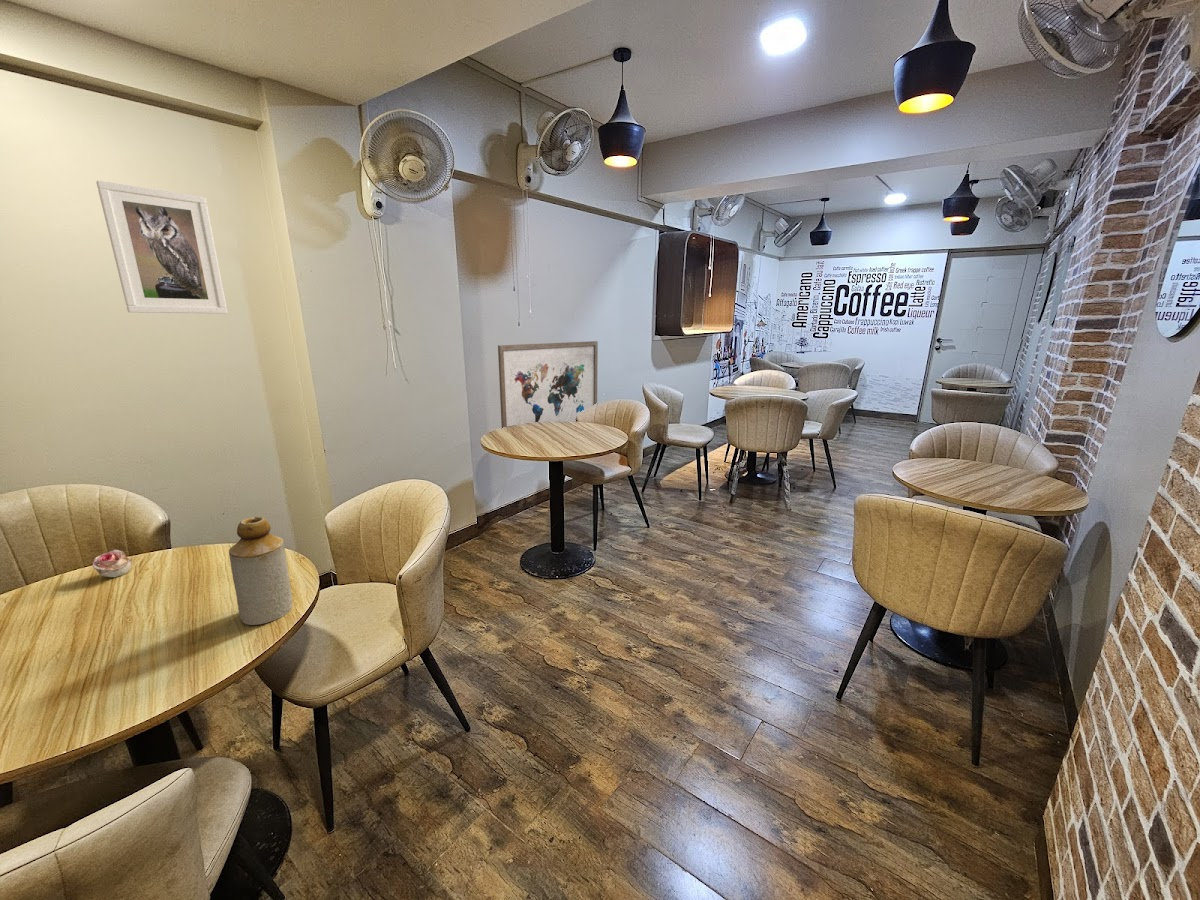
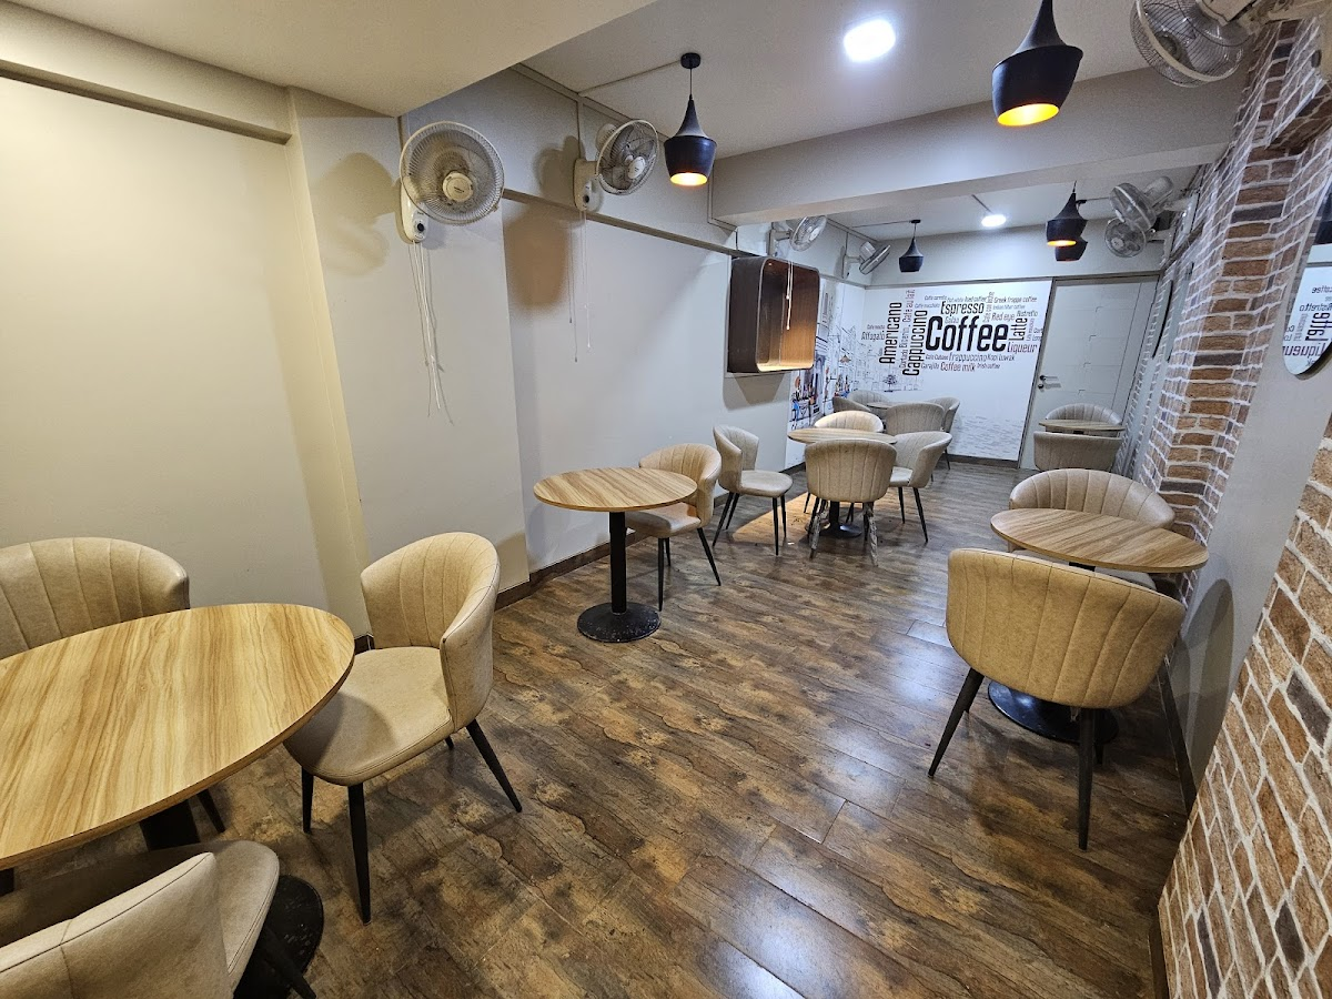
- wall art (553, 394)
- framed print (167, 253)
- flower (113, 564)
- bottle (259, 567)
